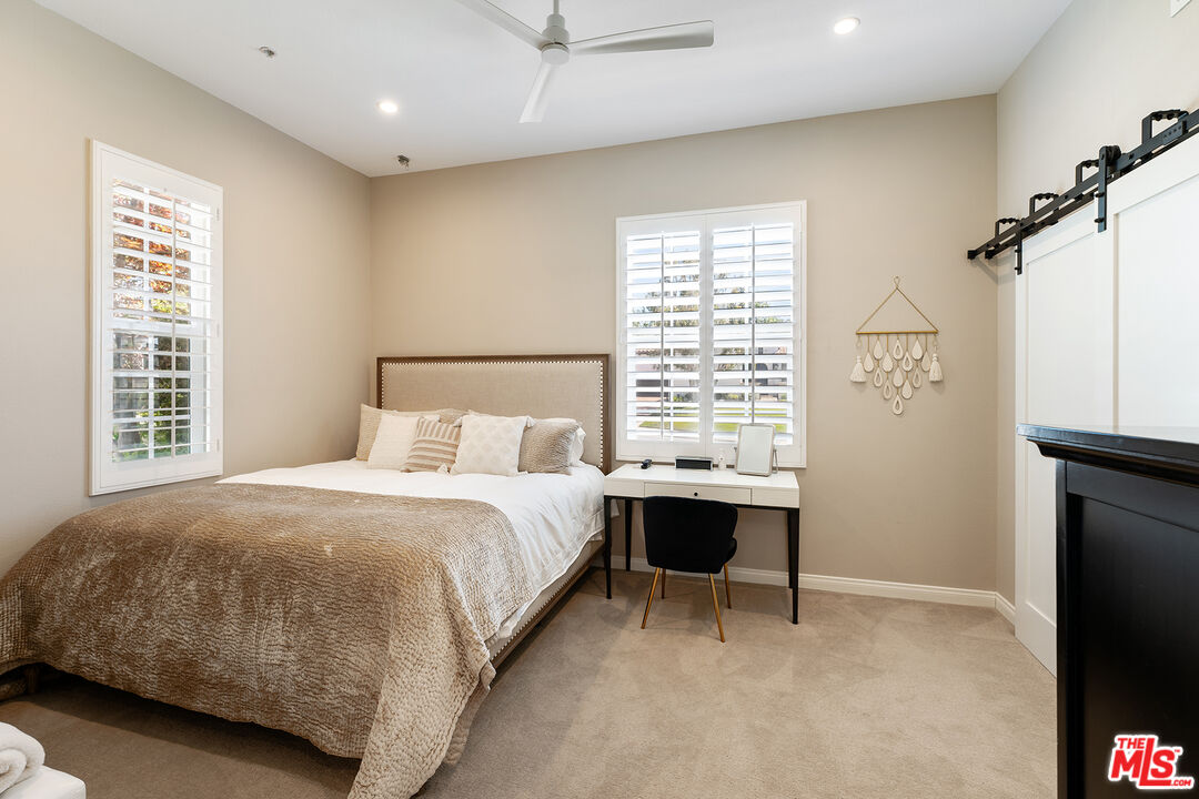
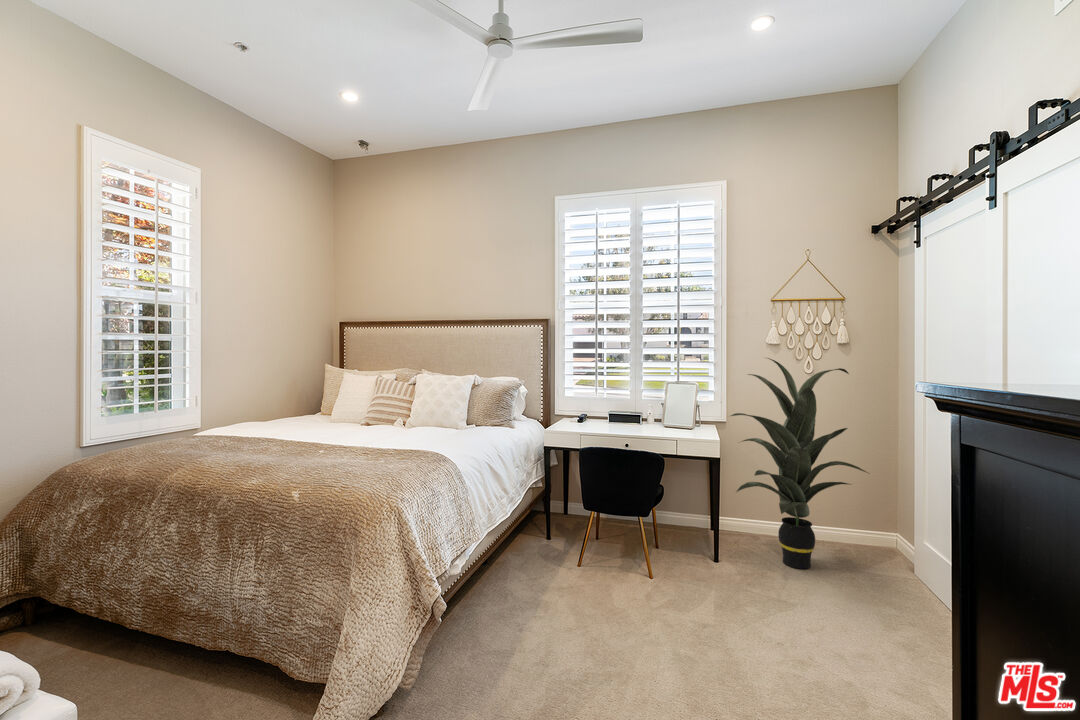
+ indoor plant (787, 459)
